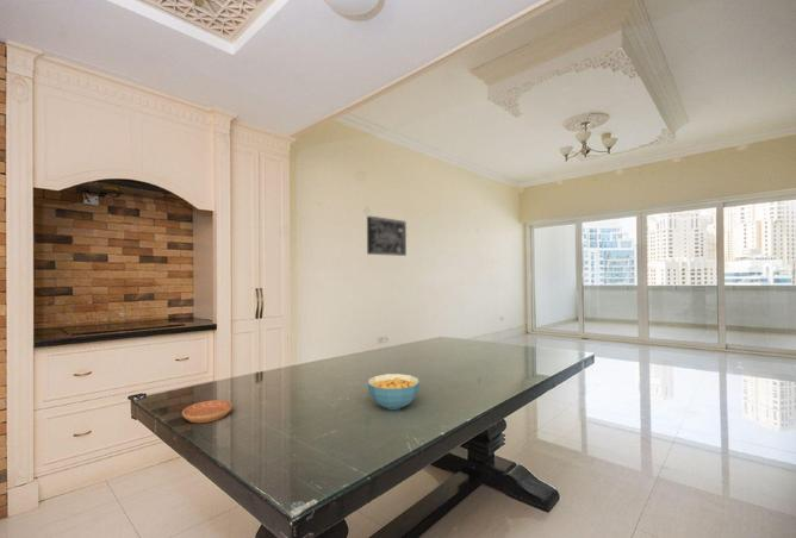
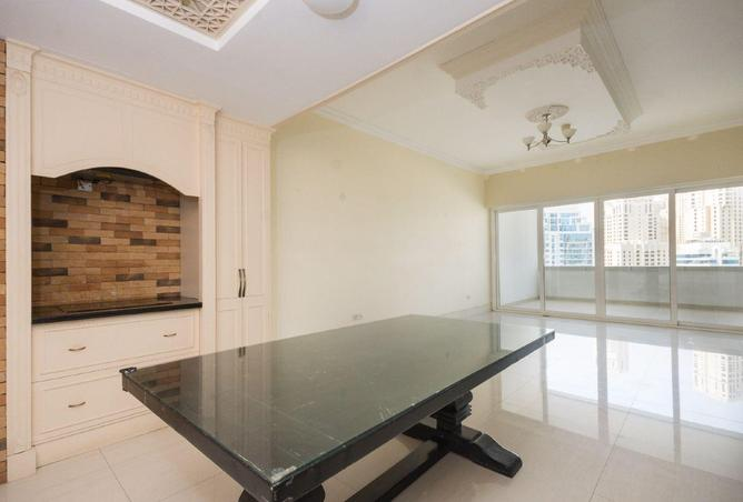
- wall art (387, 237)
- cereal bowl (393, 393)
- saucer (207, 412)
